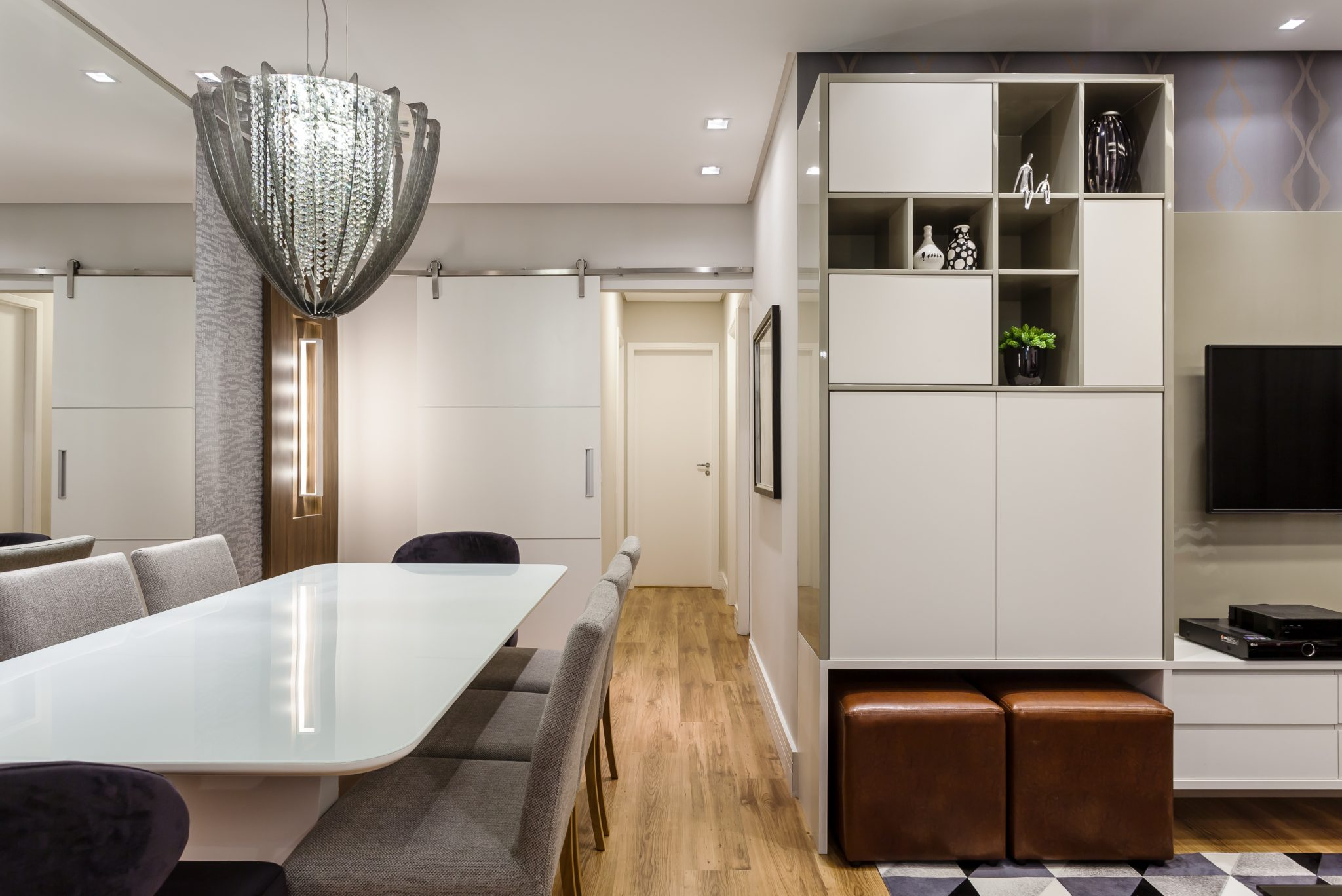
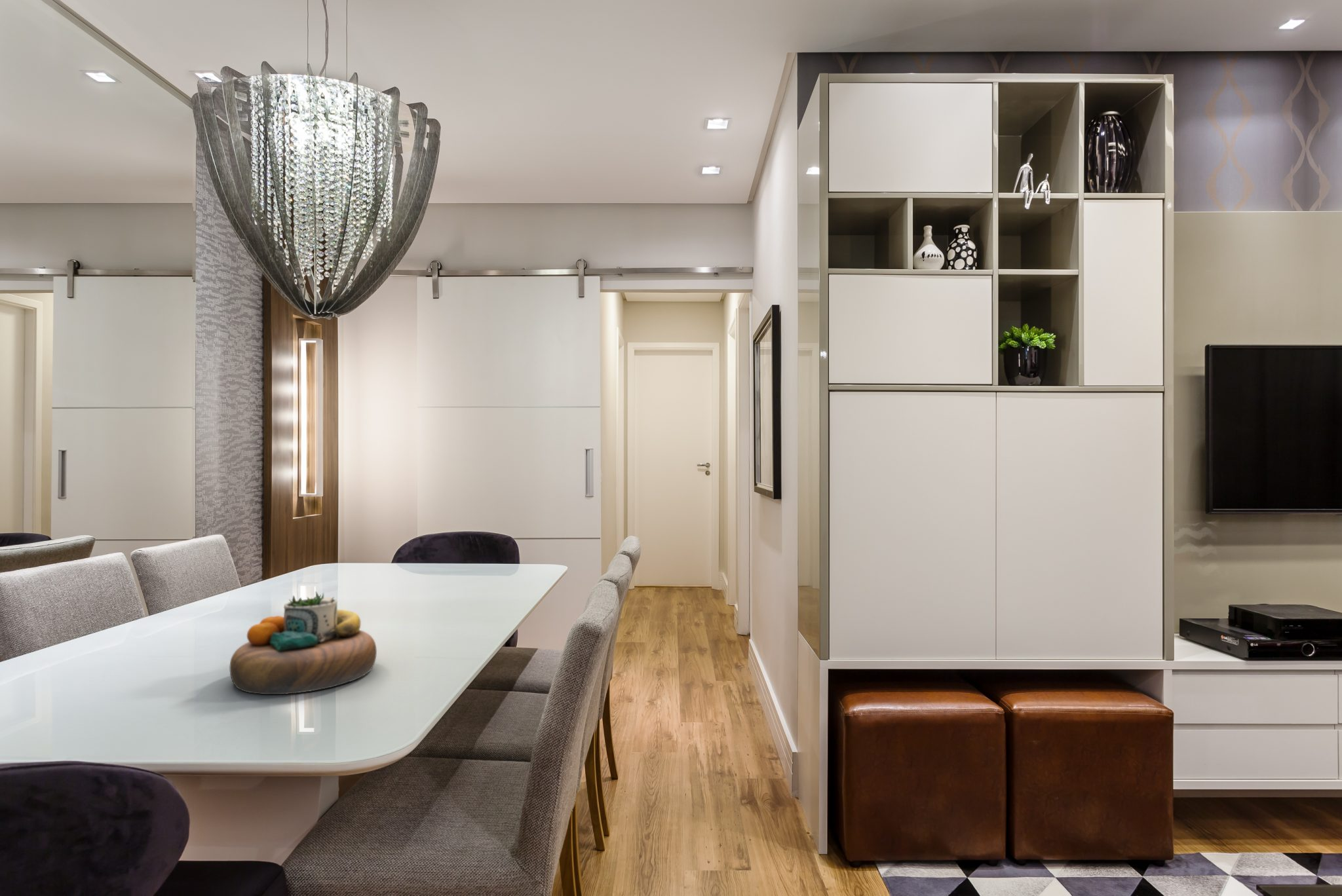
+ decorative bowl (305, 633)
